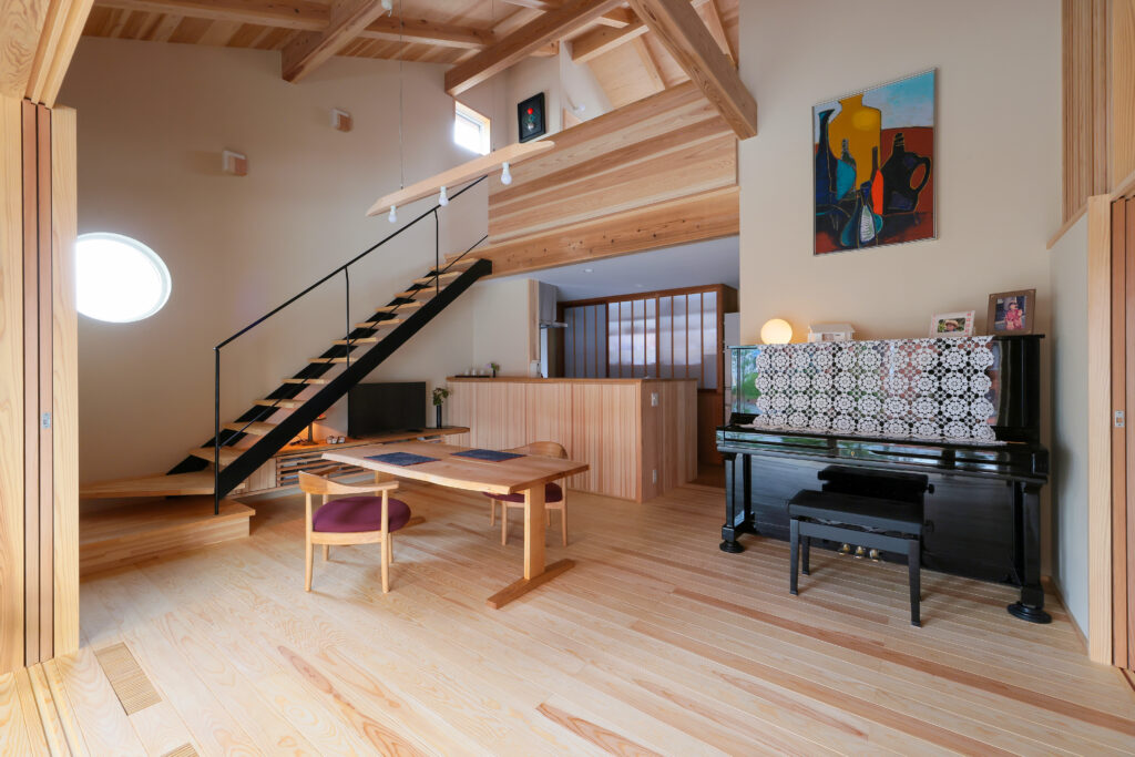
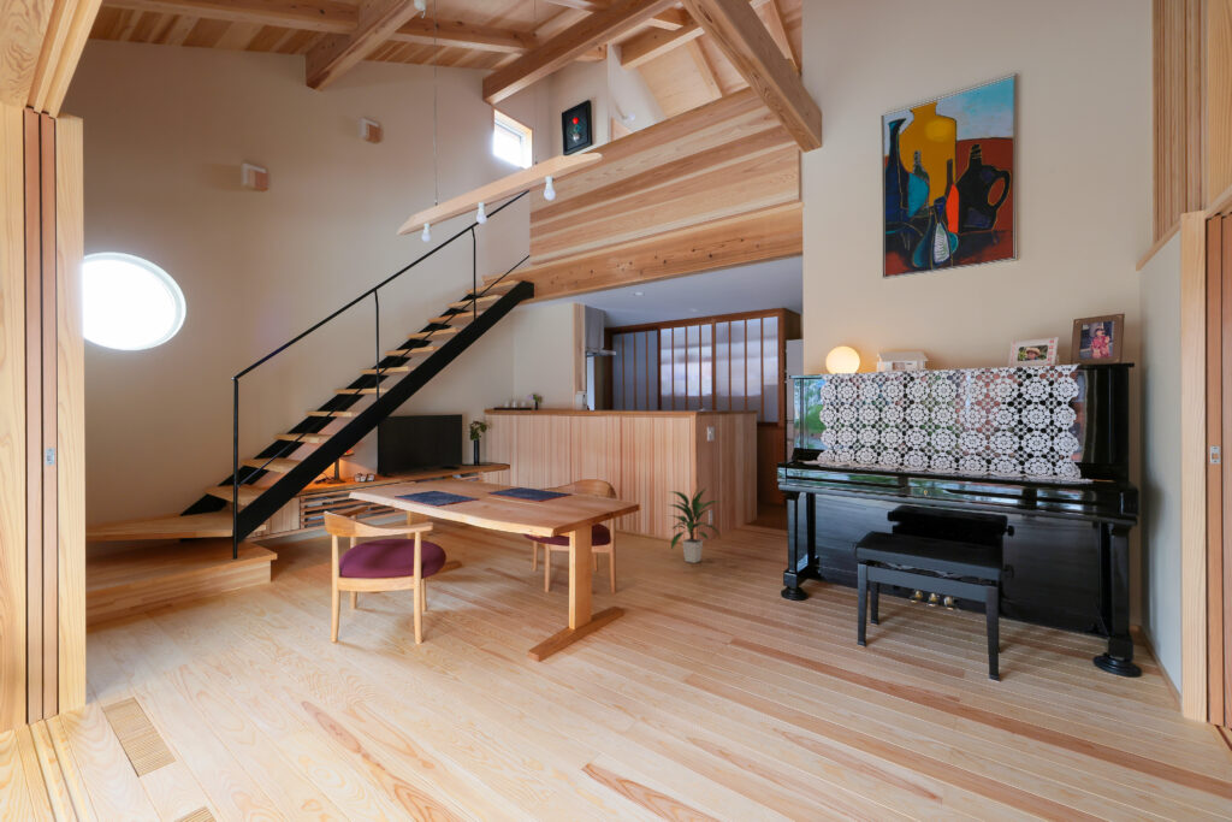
+ indoor plant (689, 522)
